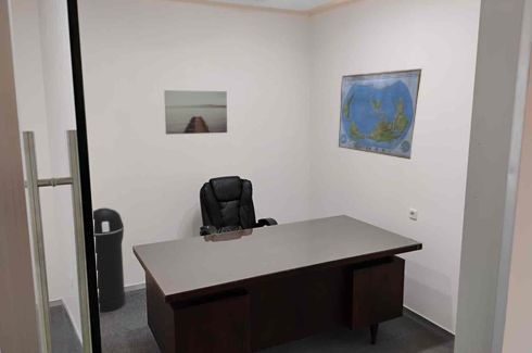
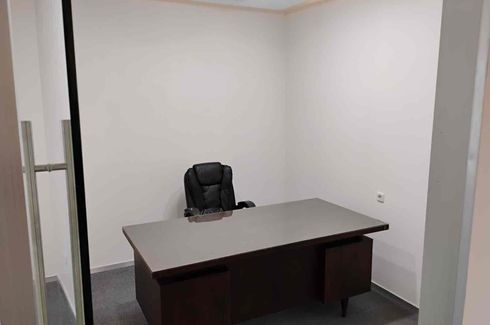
- world map (373, 113)
- trash can (105, 256)
- wall art (197, 112)
